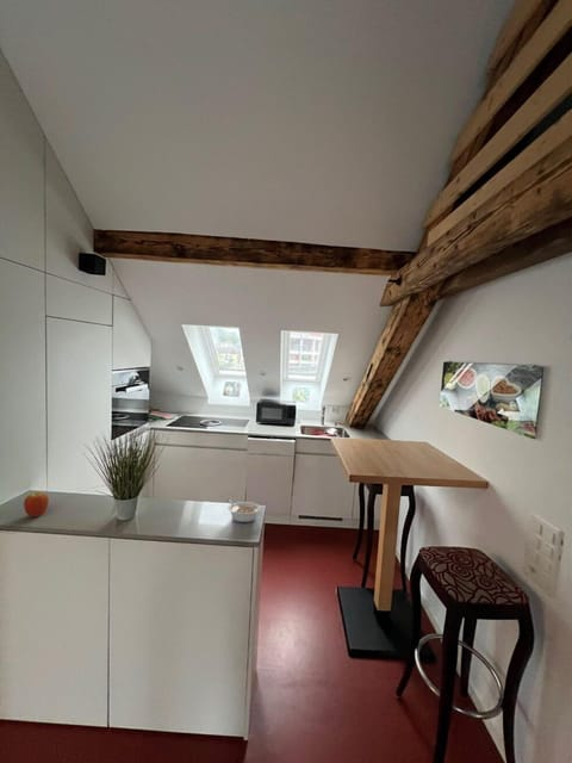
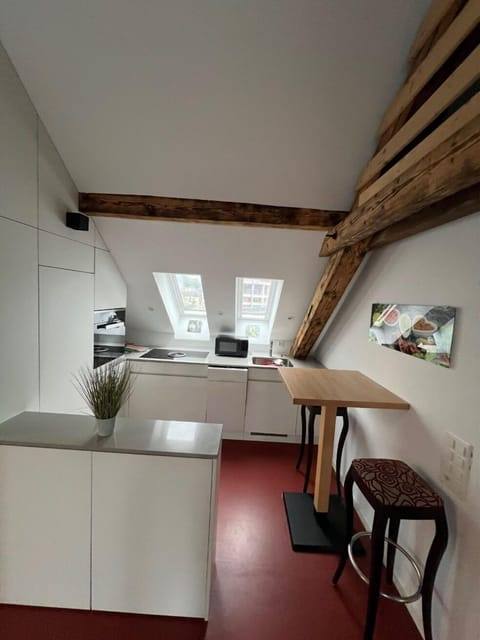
- fruit (36, 503)
- legume (242, 511)
